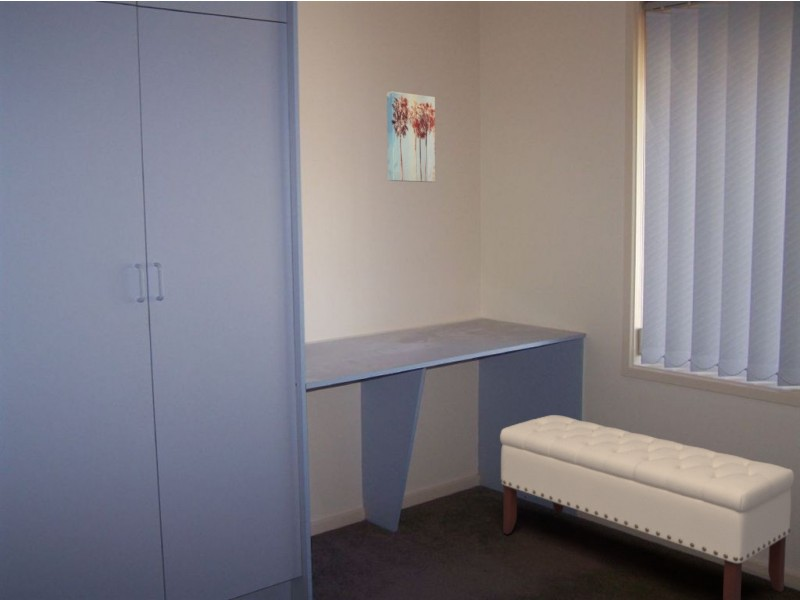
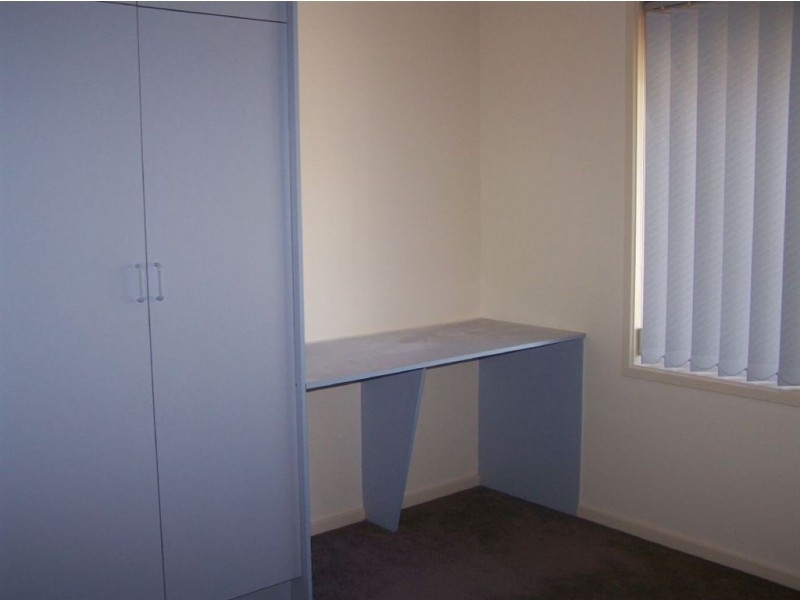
- bench (632, 502)
- wall art (411, 138)
